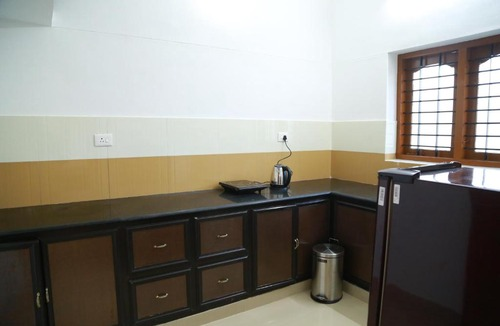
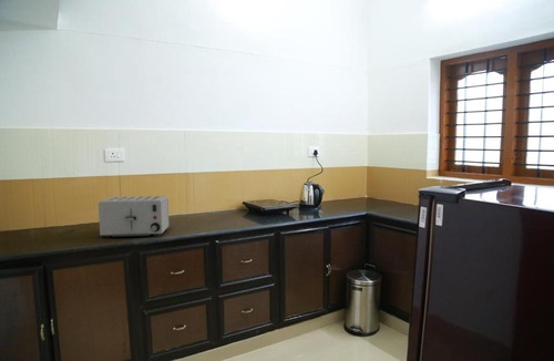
+ toaster (134, 216)
